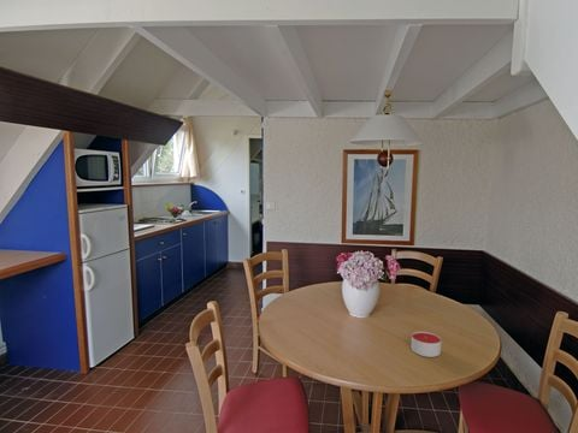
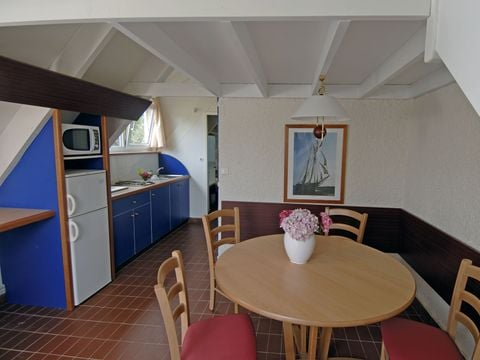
- candle (425, 343)
